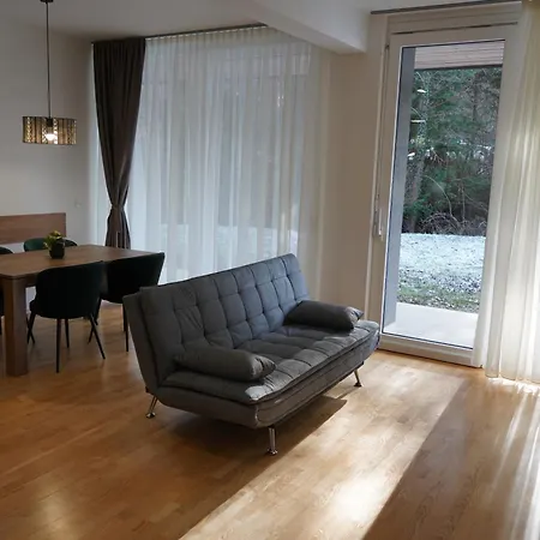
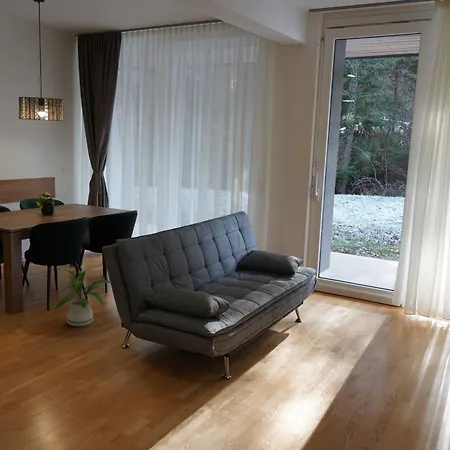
+ house plant (85, 295)
